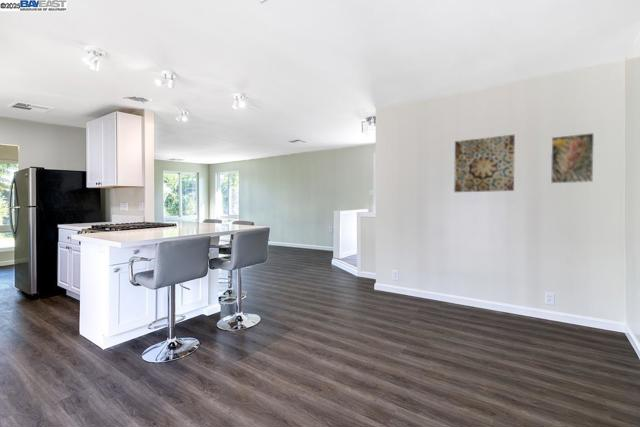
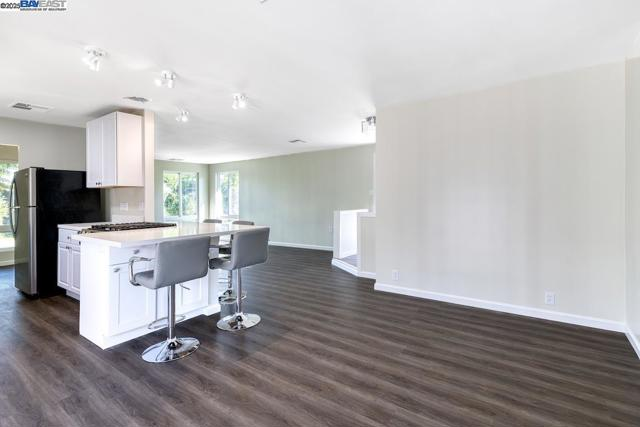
- wall art (483, 165)
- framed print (571, 159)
